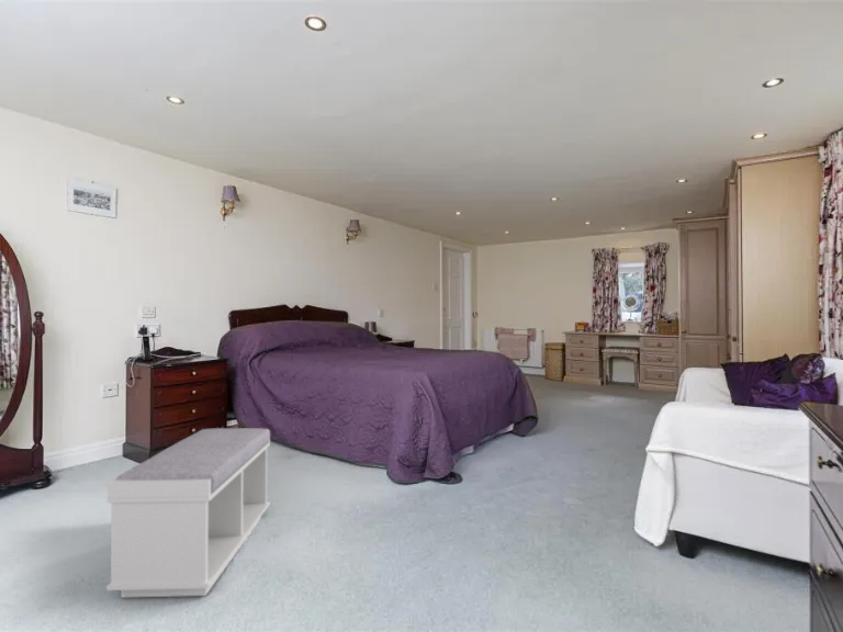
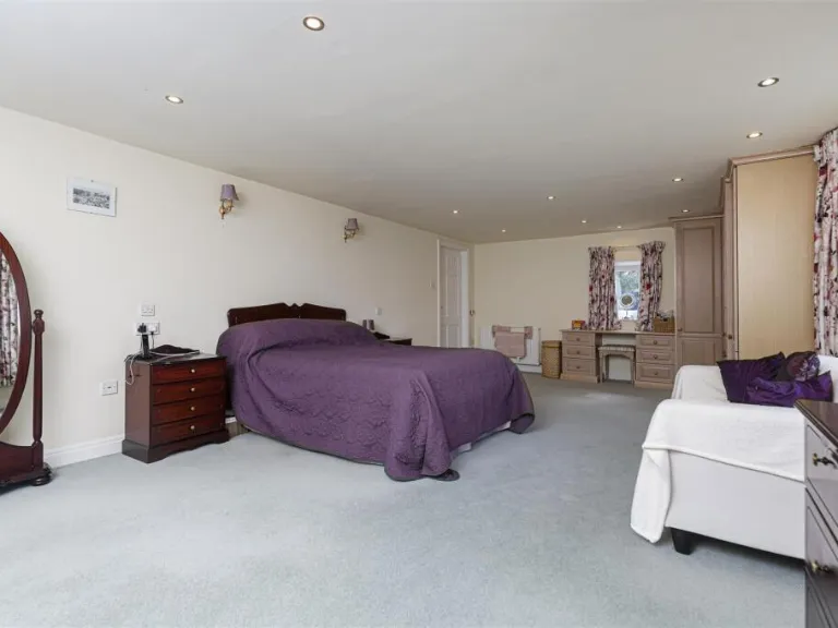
- bench (204, 497)
